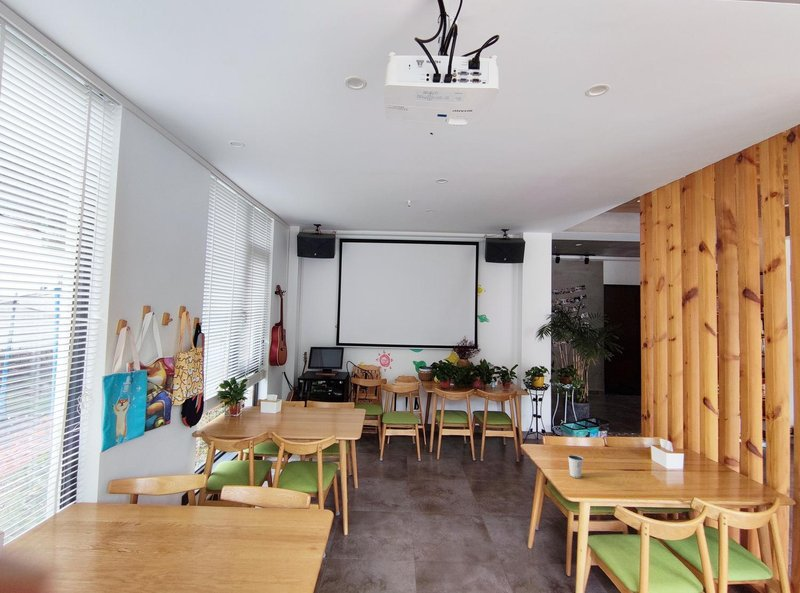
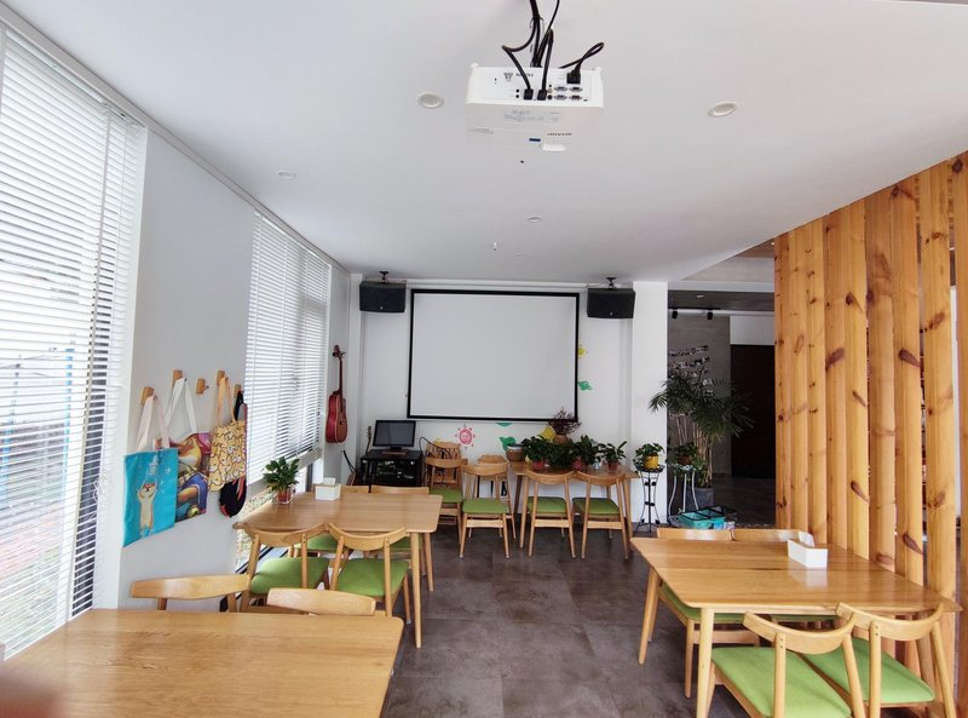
- dixie cup (575, 466)
